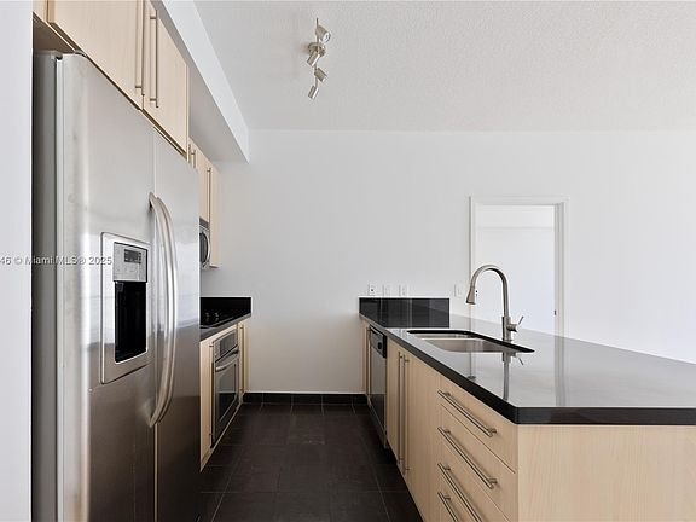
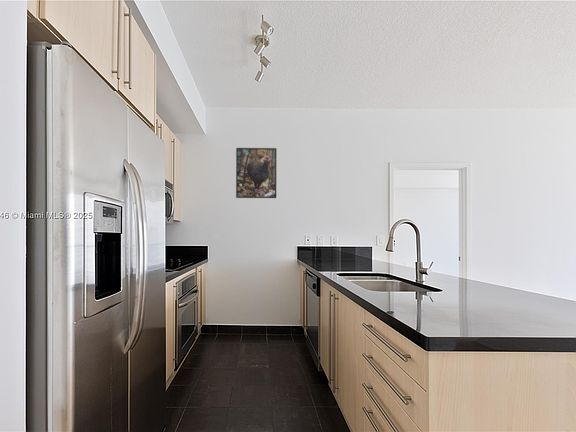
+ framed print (256, 173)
